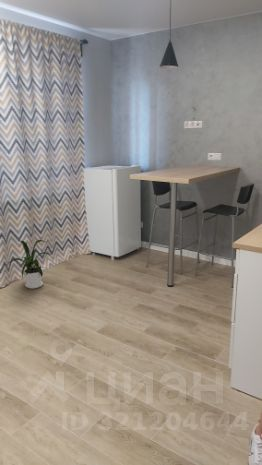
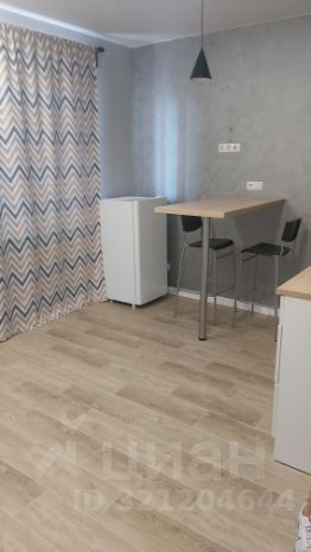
- house plant (31, 262)
